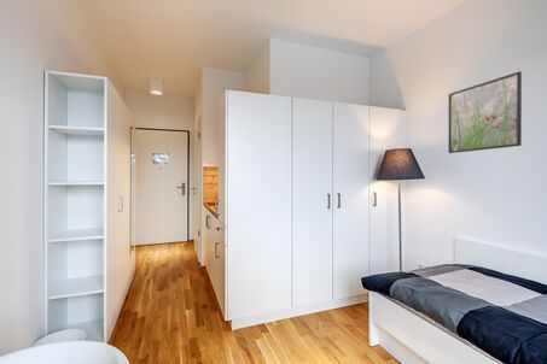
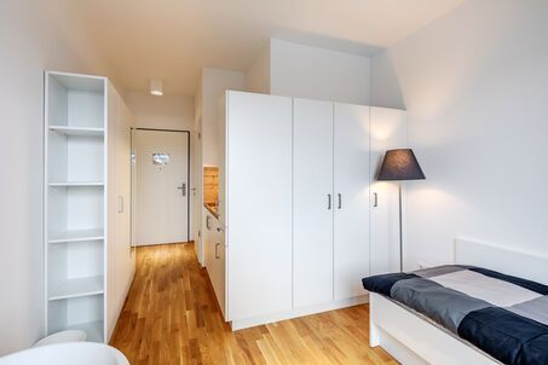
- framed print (481, 117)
